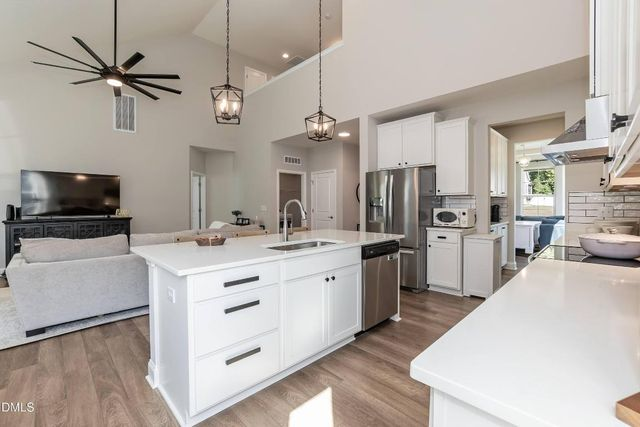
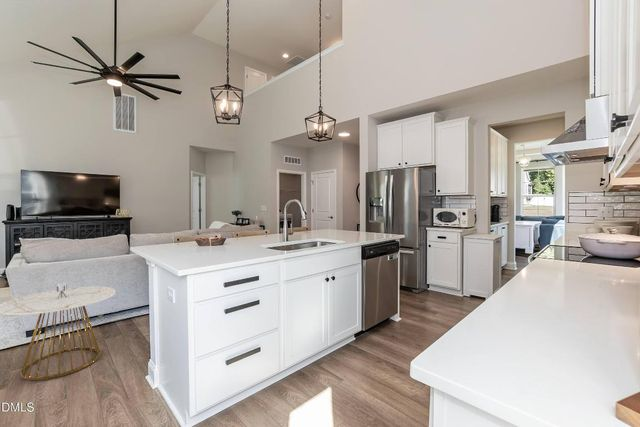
+ side table (63, 323)
